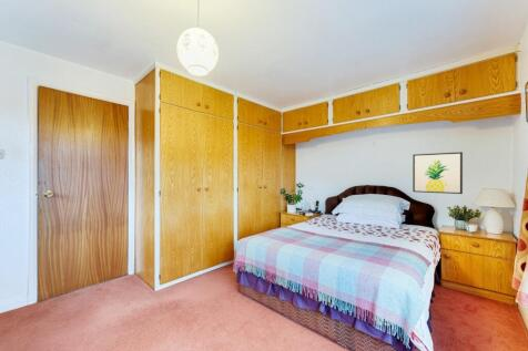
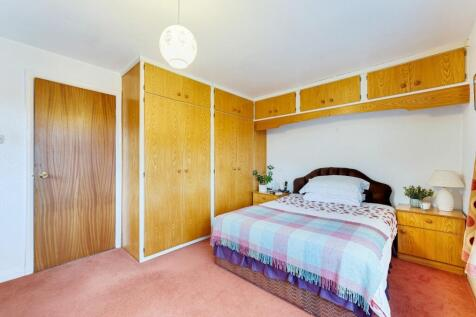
- wall art (436, 173)
